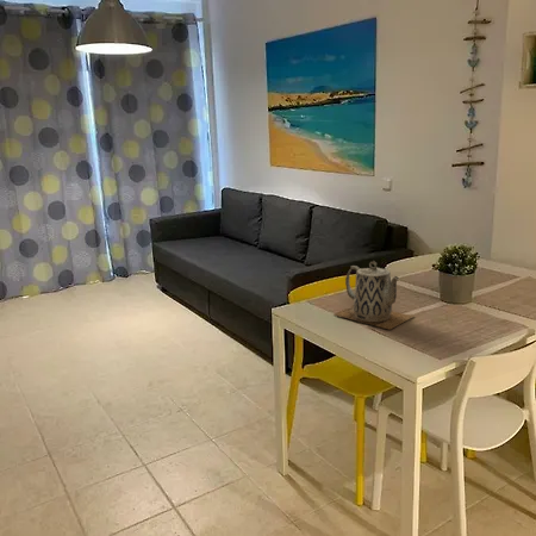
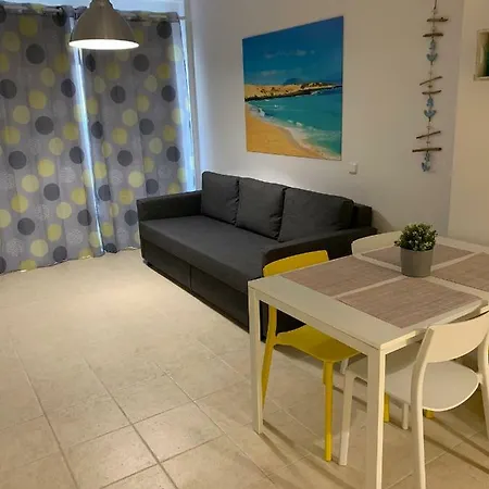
- teapot (373, 288)
